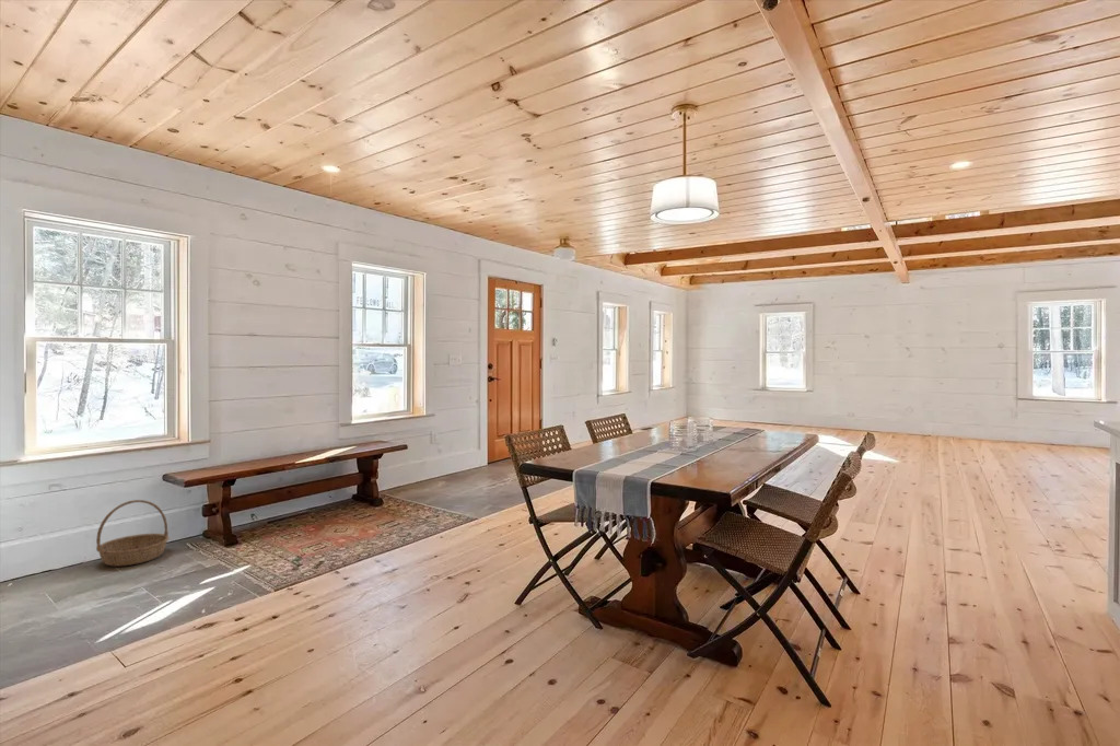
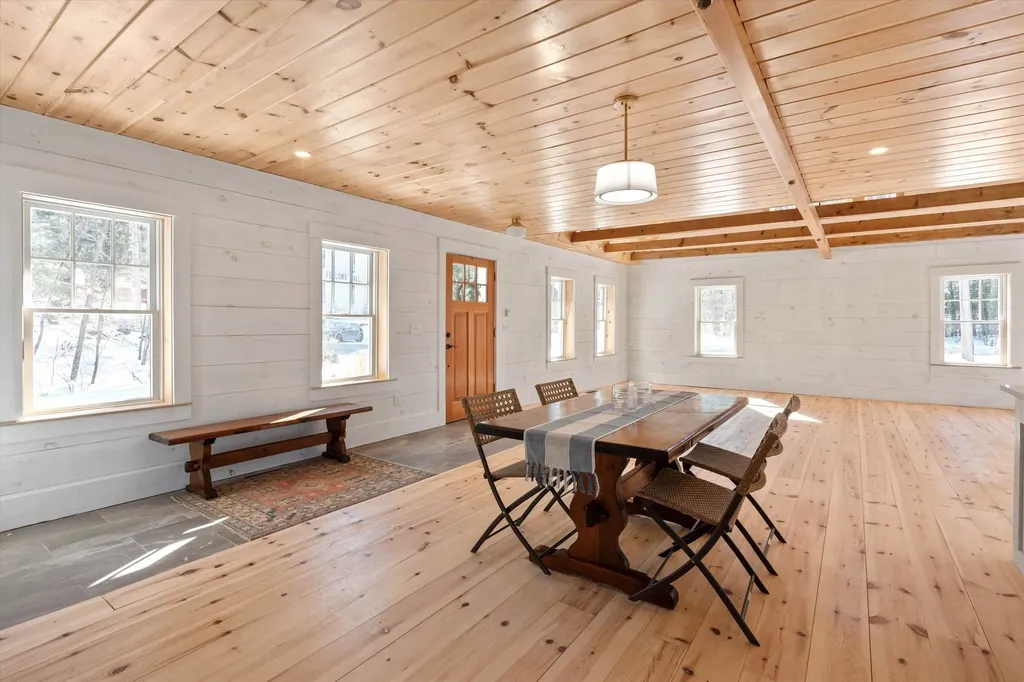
- basket (133, 535)
